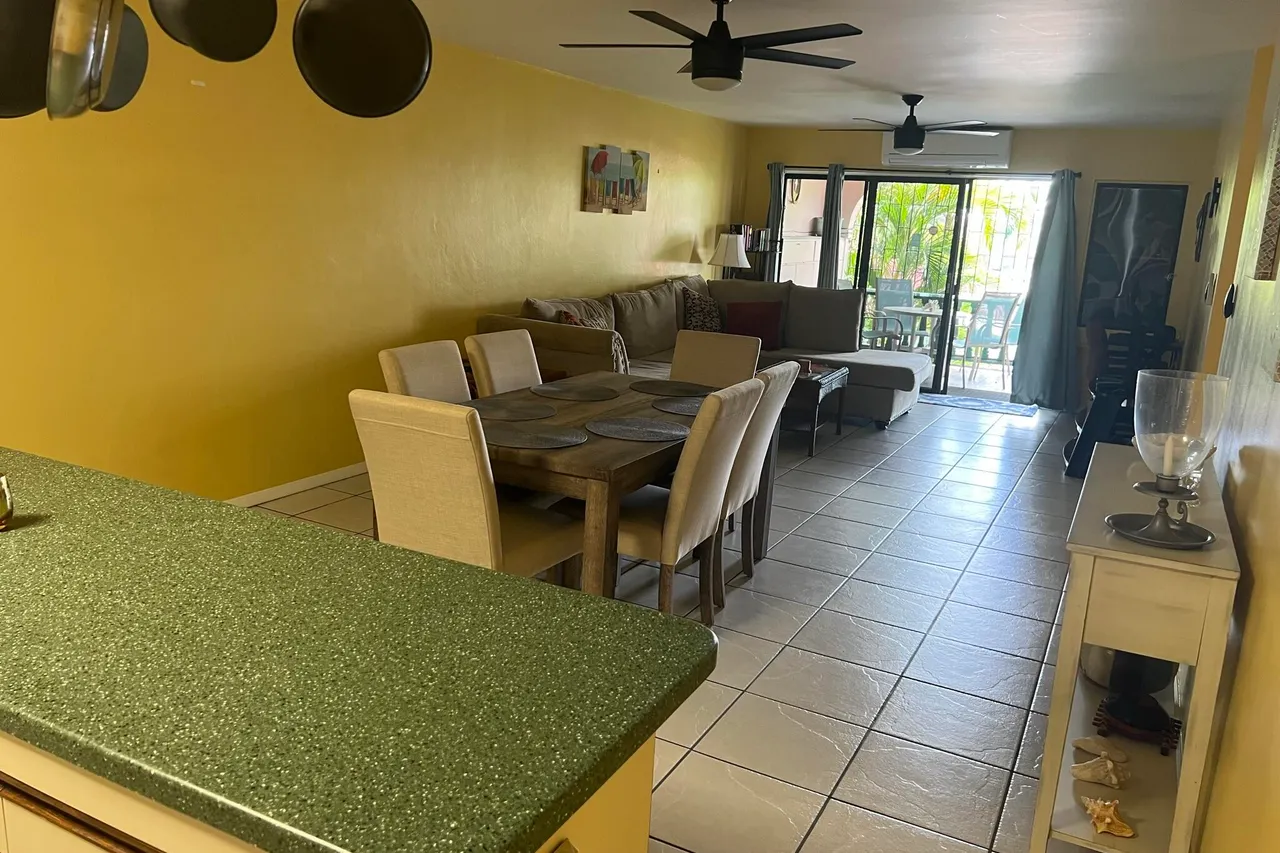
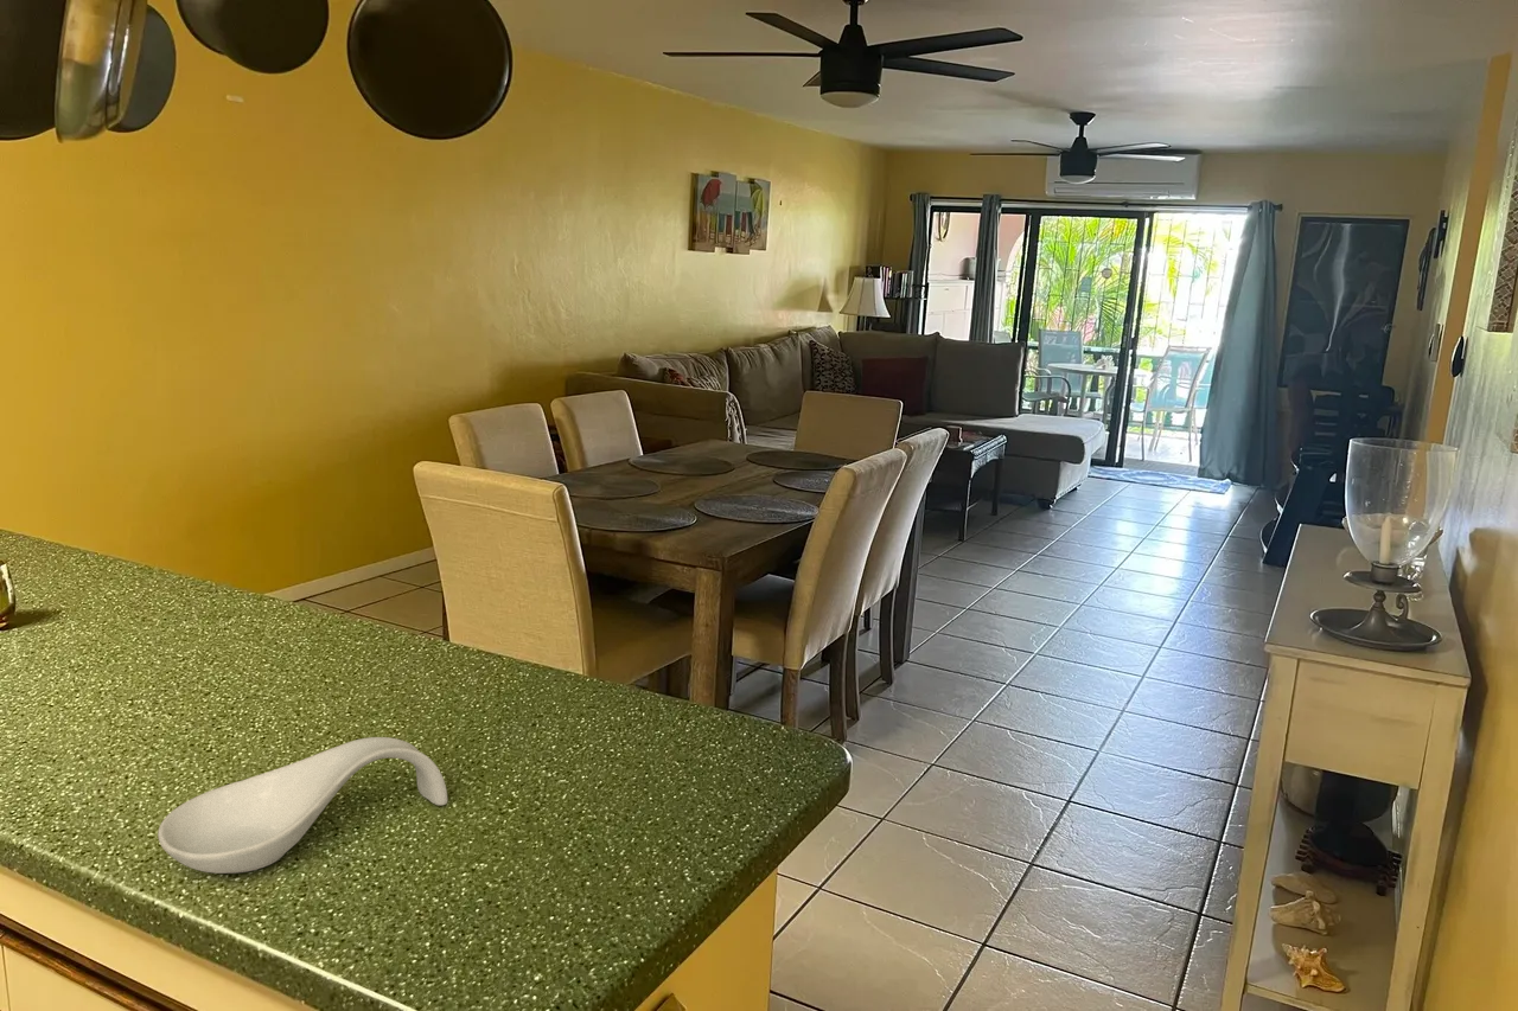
+ spoon rest (310, 796)
